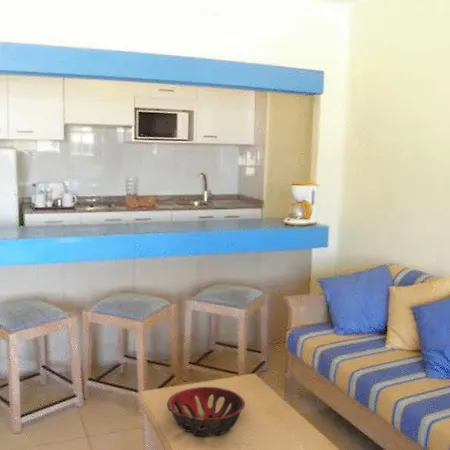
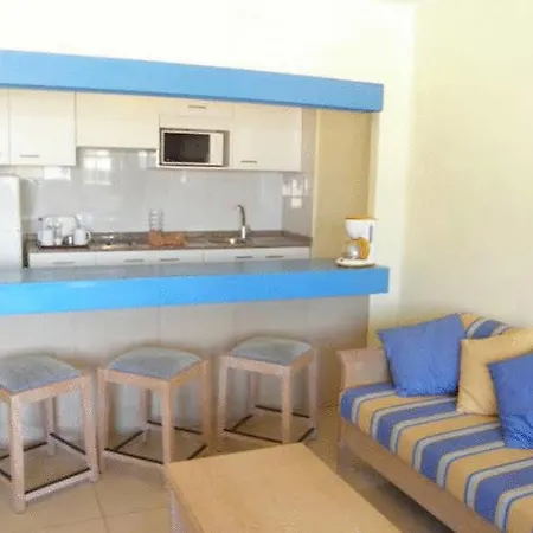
- decorative bowl (205, 412)
